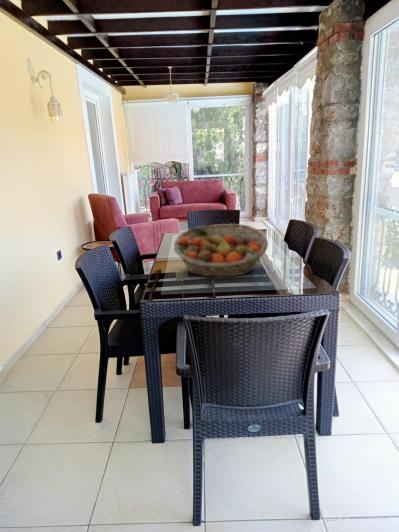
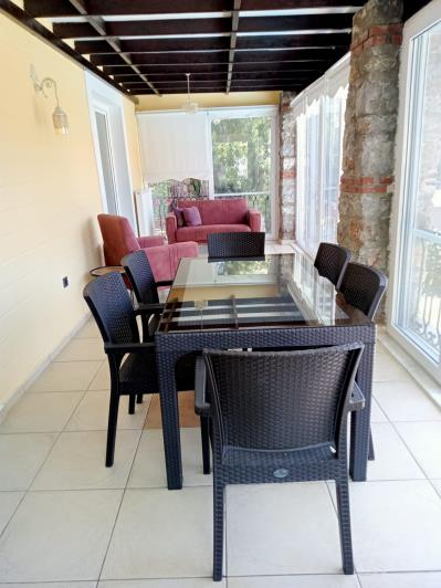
- fruit basket (220, 249)
